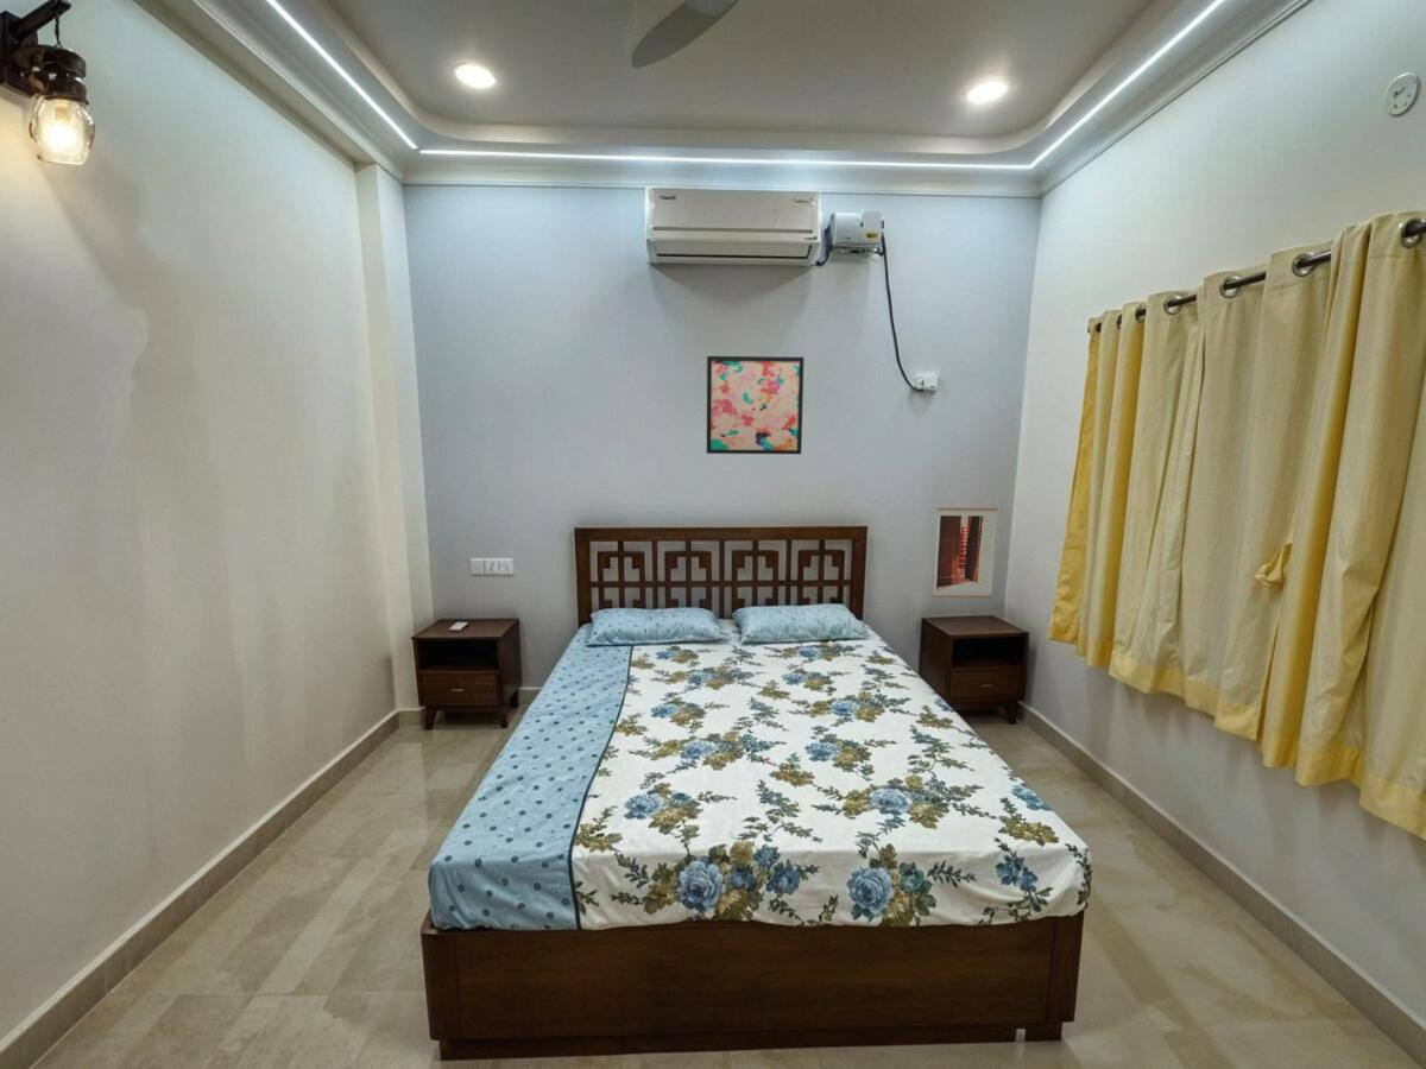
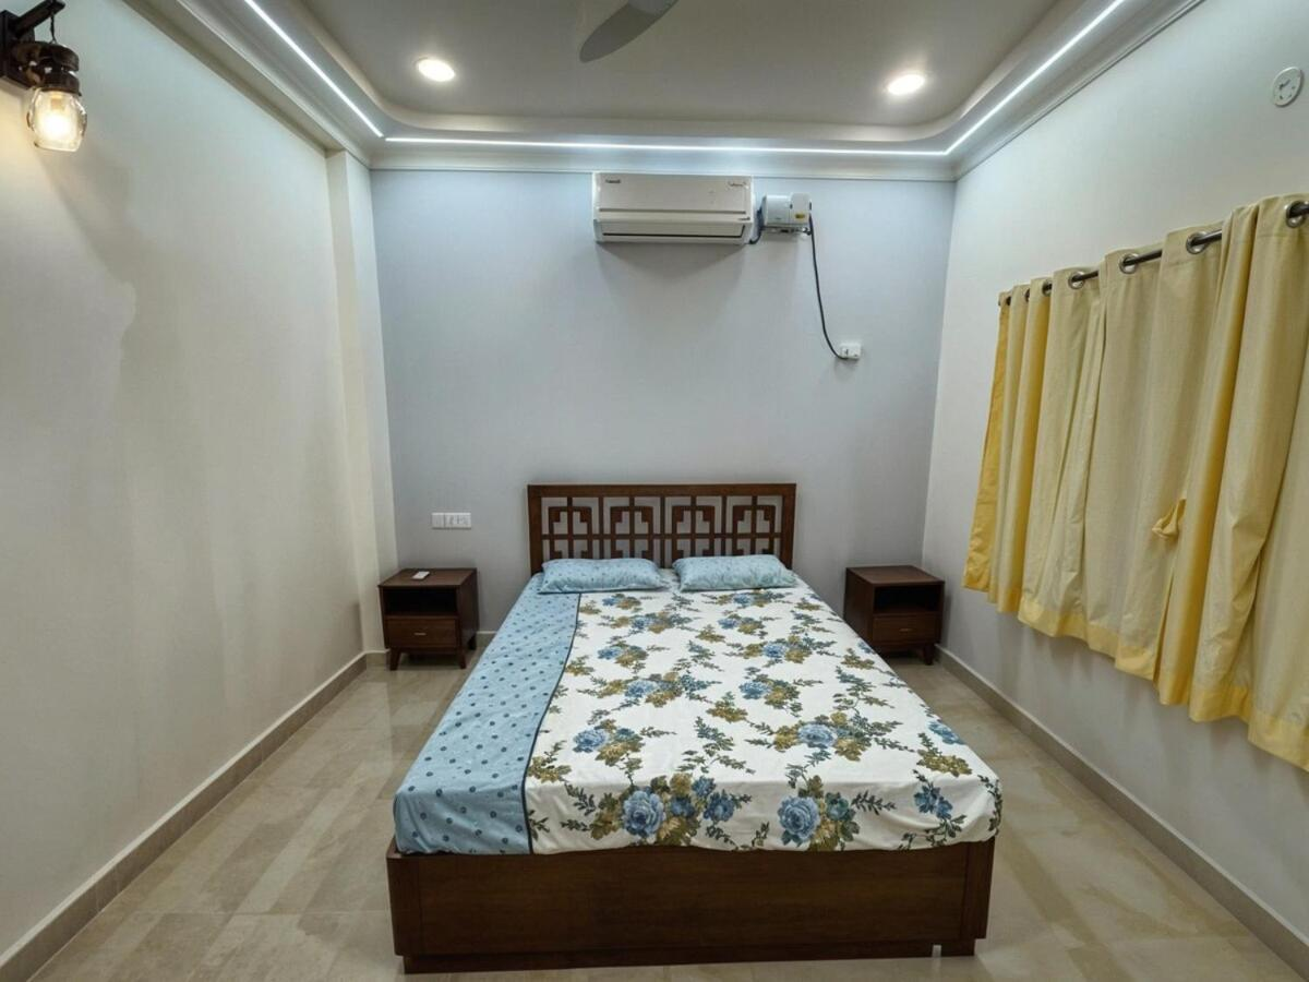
- wall art (964, 552)
- wall art (753, 405)
